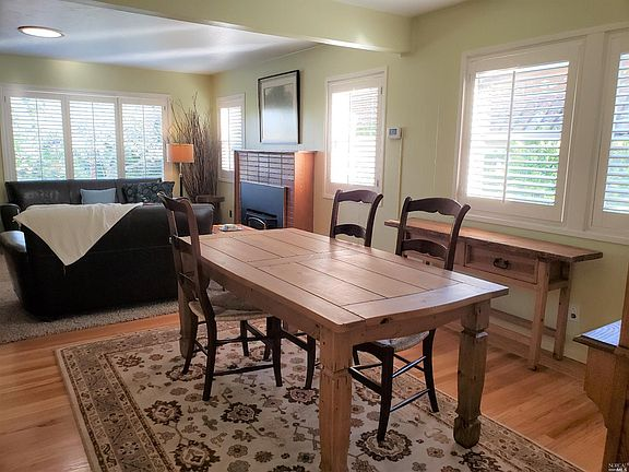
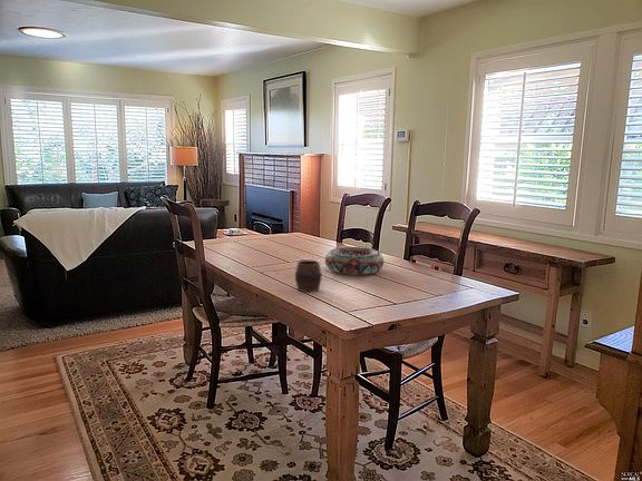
+ cup (308, 275)
+ decorative bowl (353, 261)
